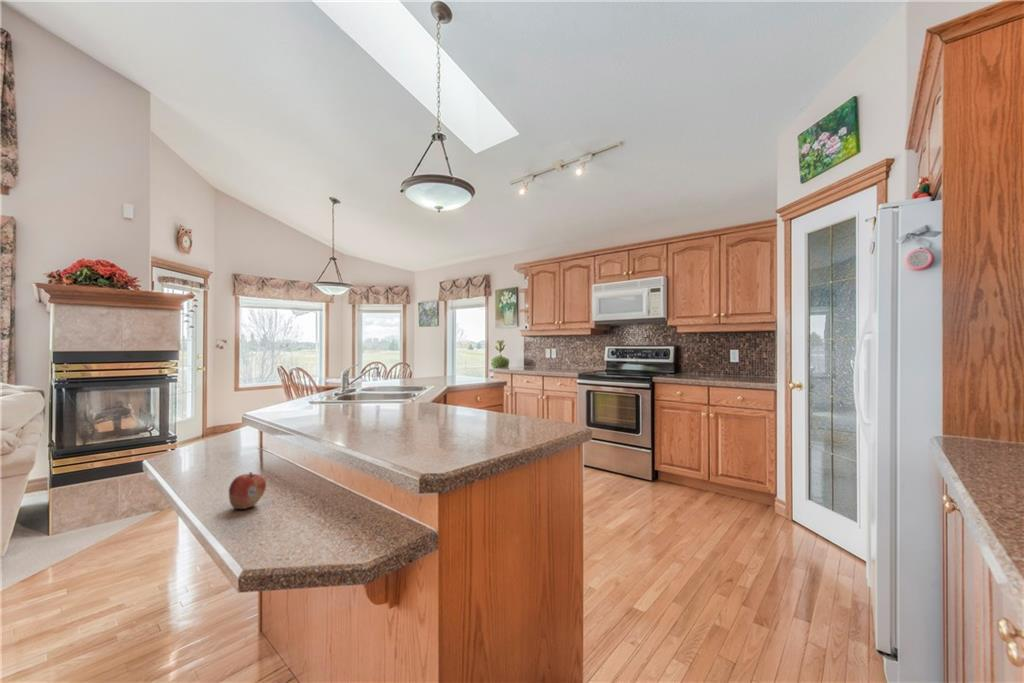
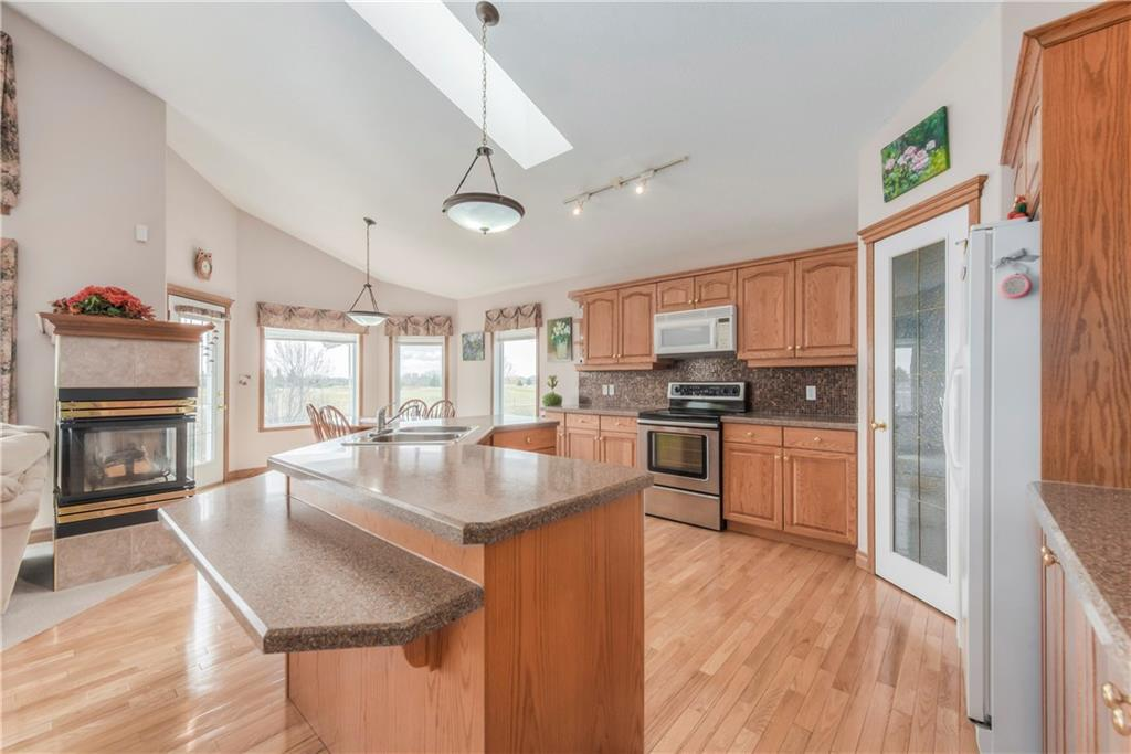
- fruit (248, 488)
